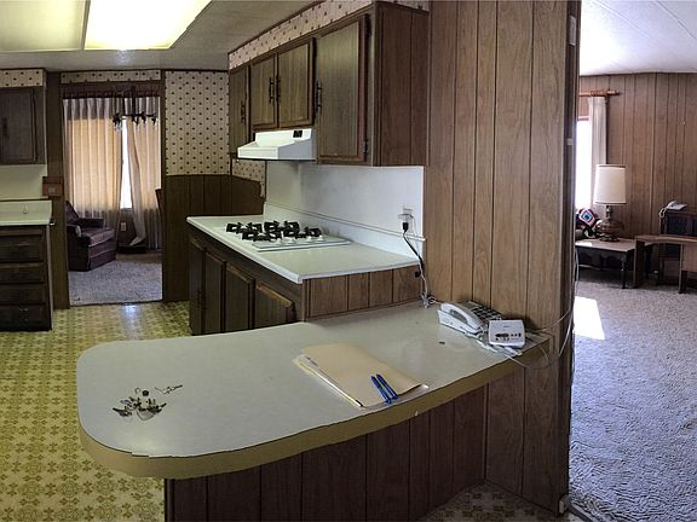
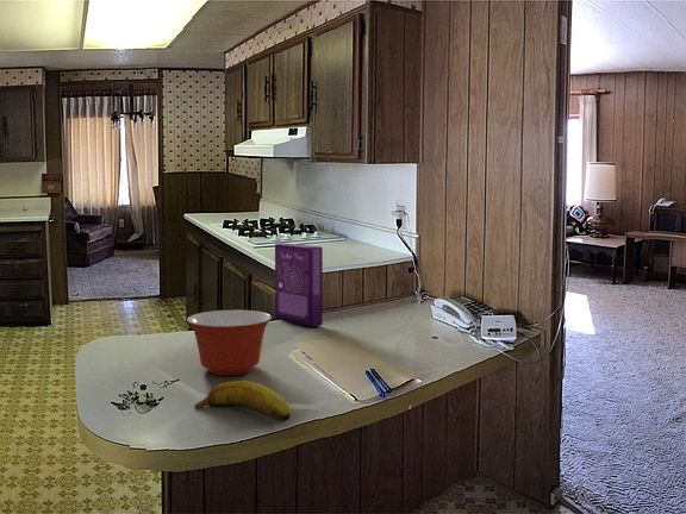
+ fruit (241, 401)
+ cereal box (298, 283)
+ mixing bowl (230, 343)
